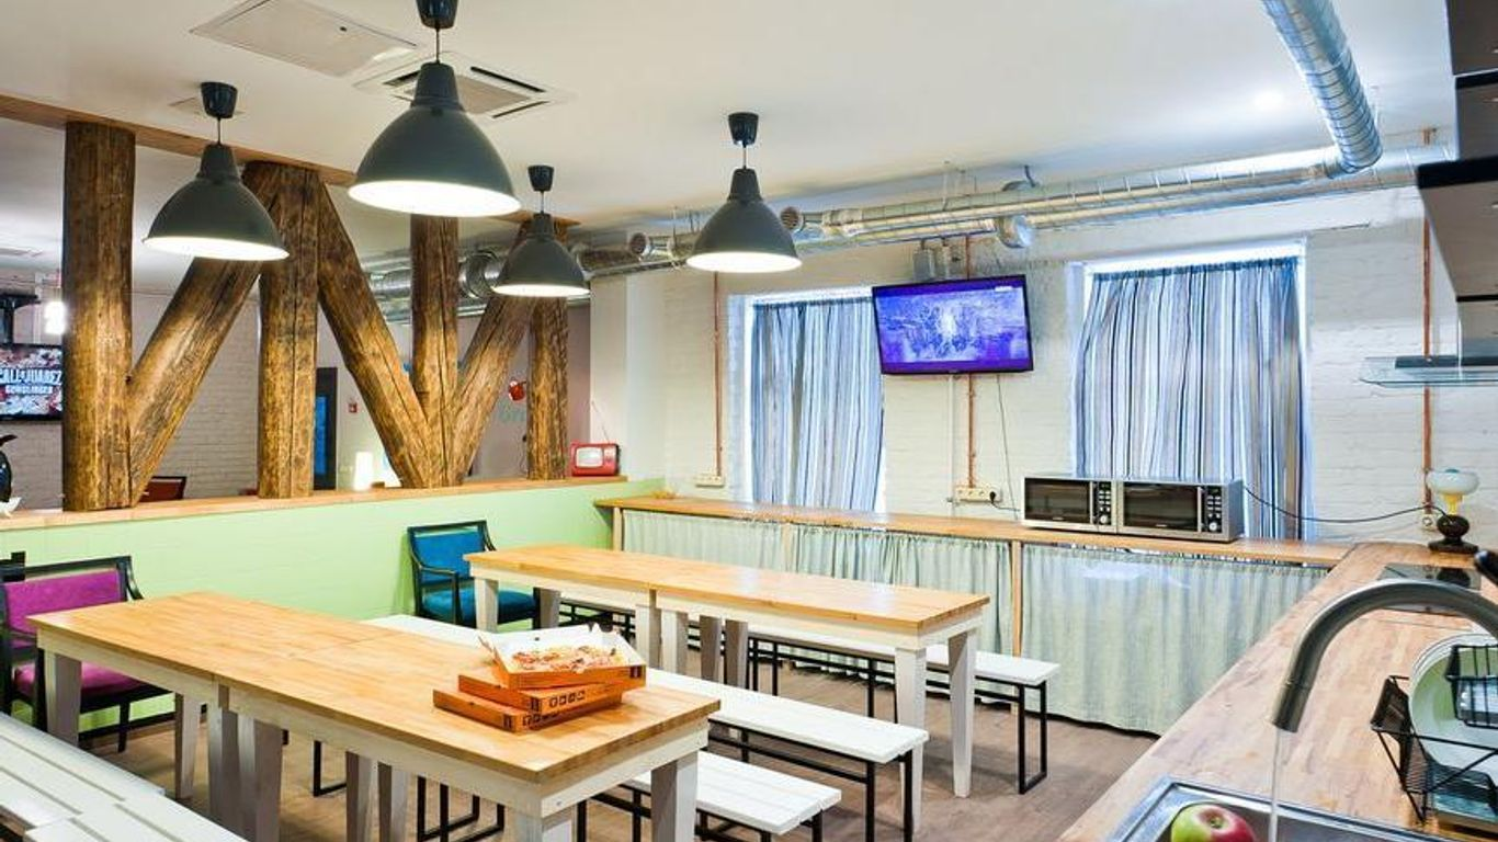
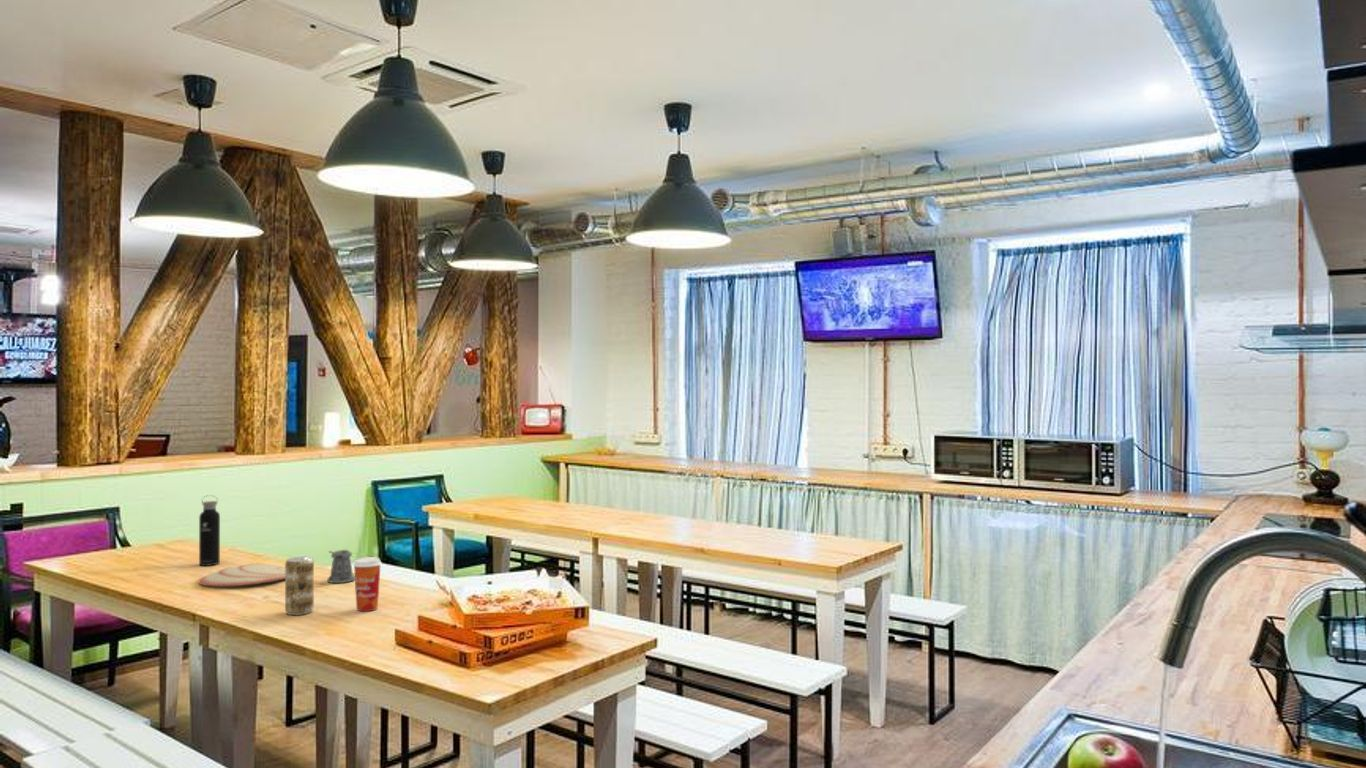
+ pepper shaker (340, 564)
+ plate (247, 572)
+ paper cup (367, 584)
+ water bottle (209, 529)
+ beverage can (299, 585)
